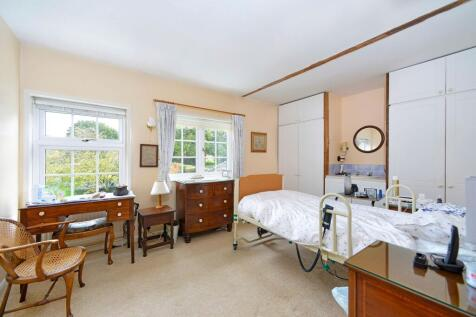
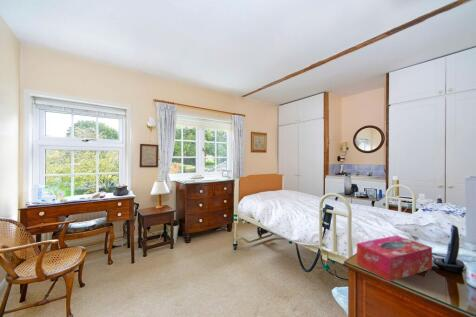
+ tissue box (393, 255)
